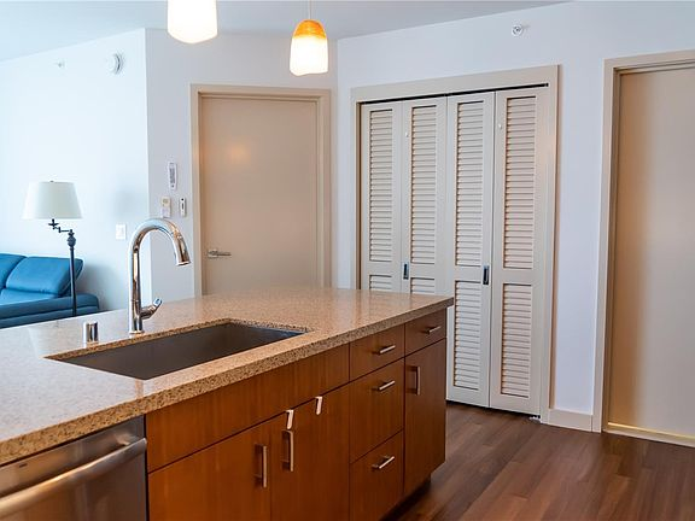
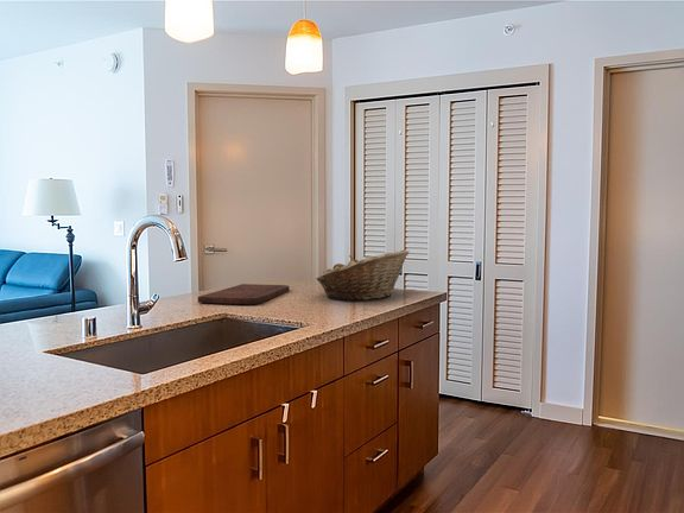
+ fruit basket (363, 272)
+ cutting board (248, 292)
